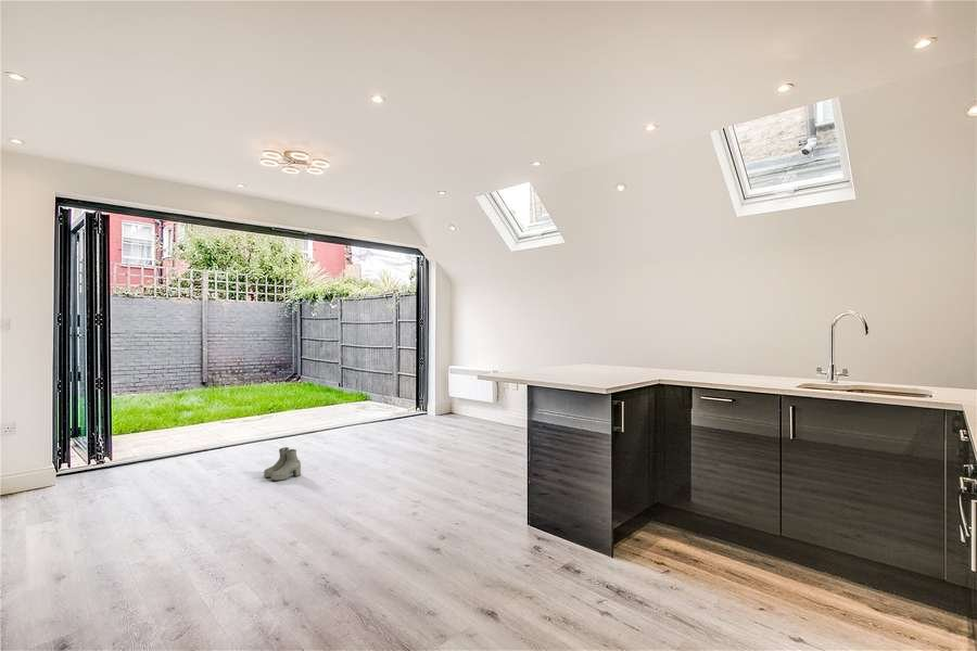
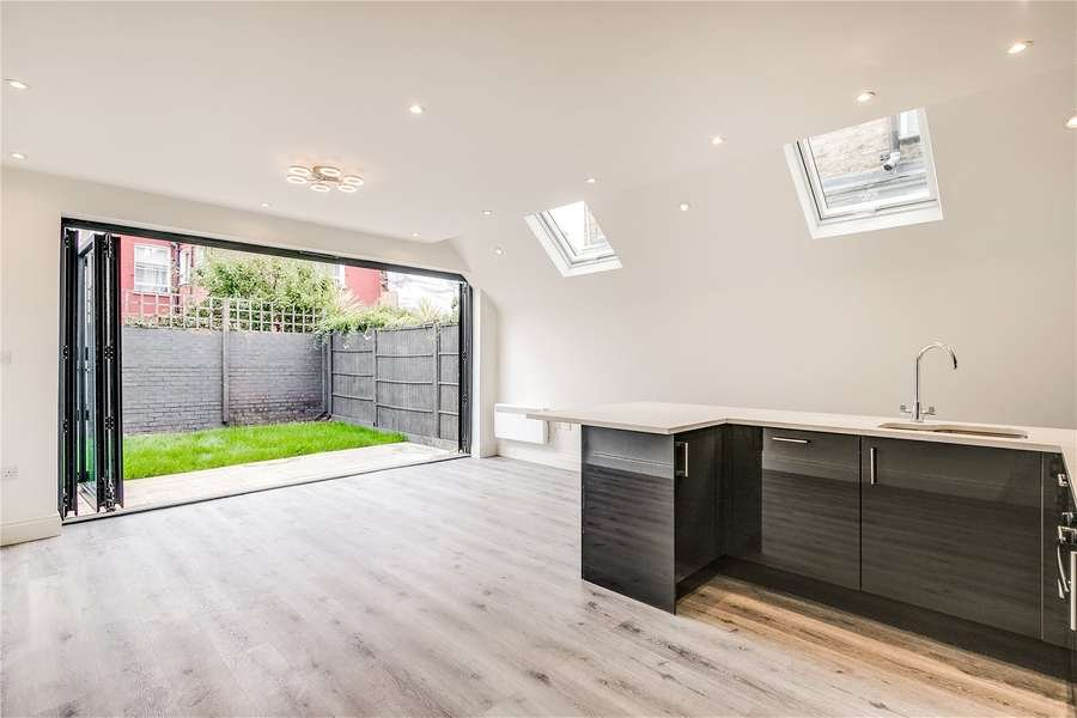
- boots (282, 462)
